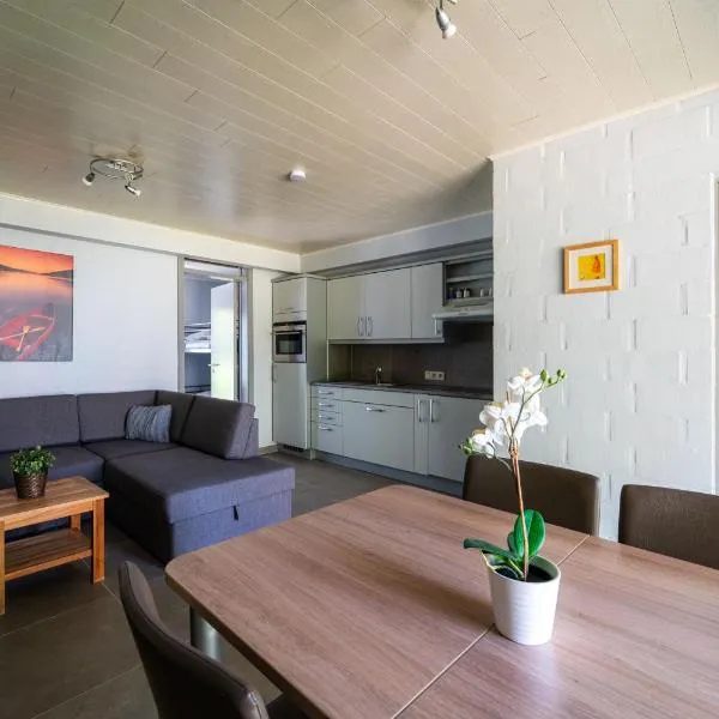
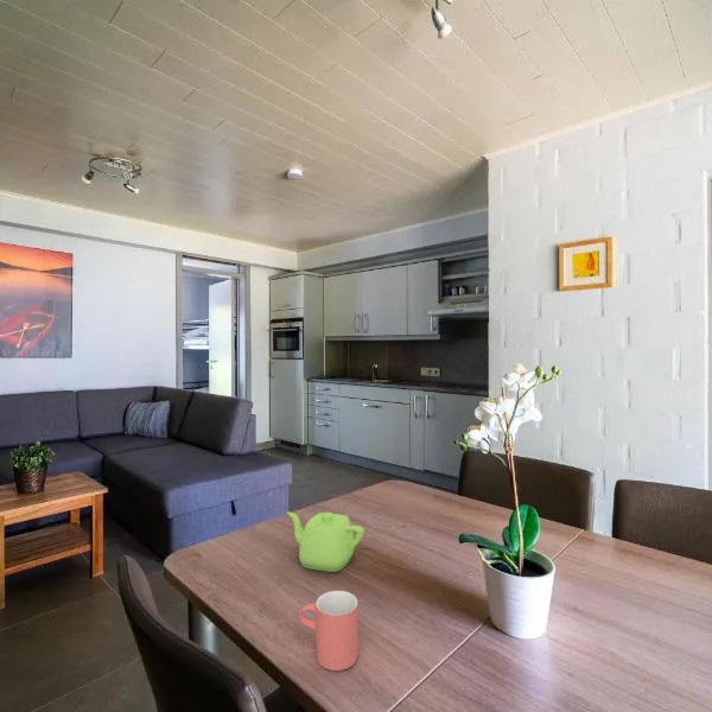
+ teapot (324, 535)
+ cup (328, 627)
